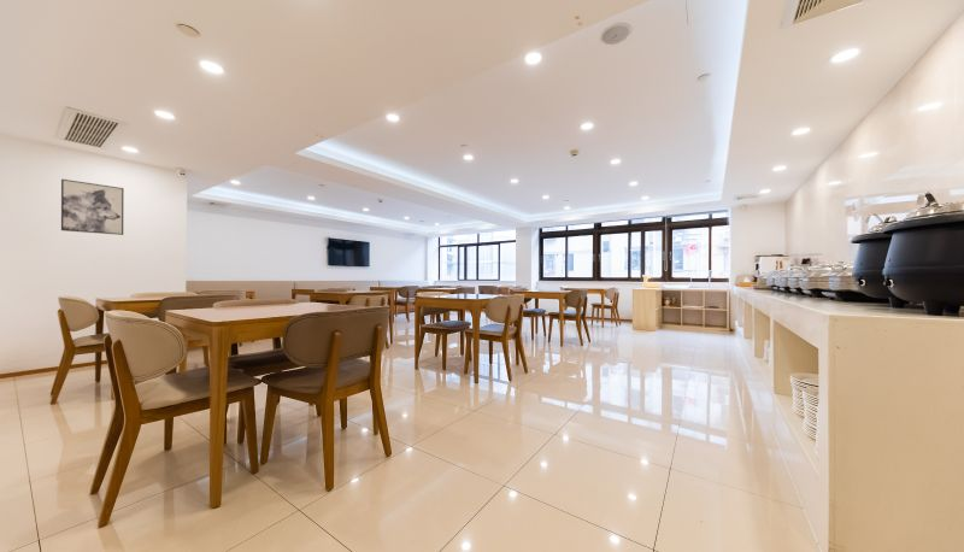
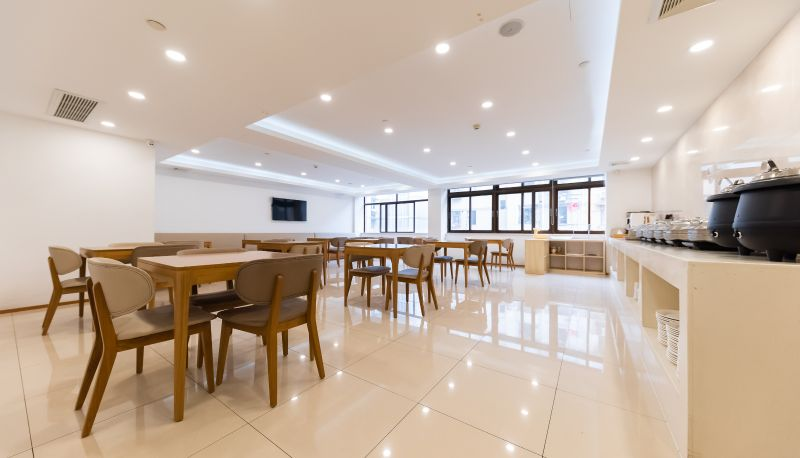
- wall art (93, 207)
